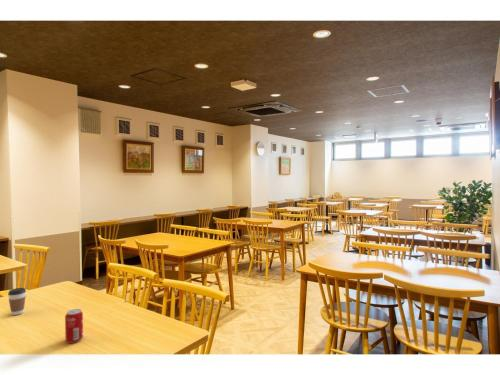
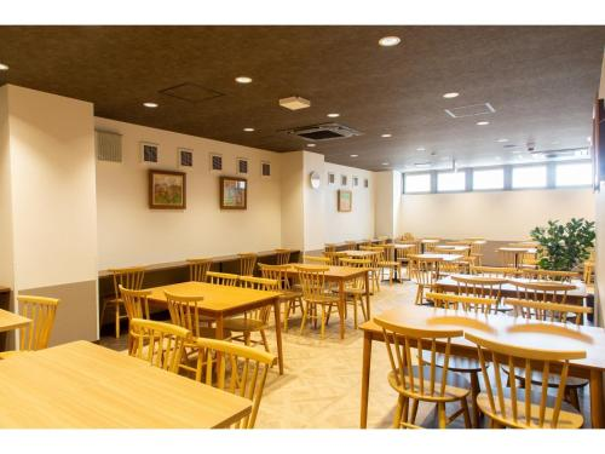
- beverage can (74, 325)
- coffee cup (17, 301)
